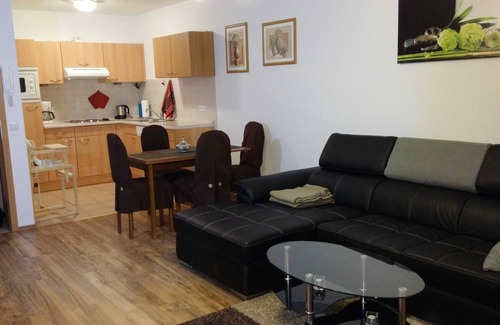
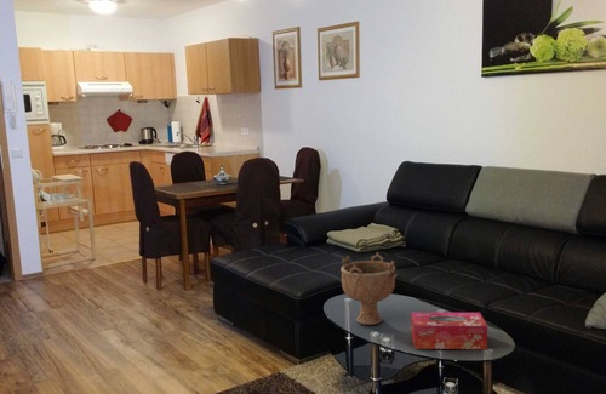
+ decorative bowl (368, 289)
+ tissue box (447, 330)
